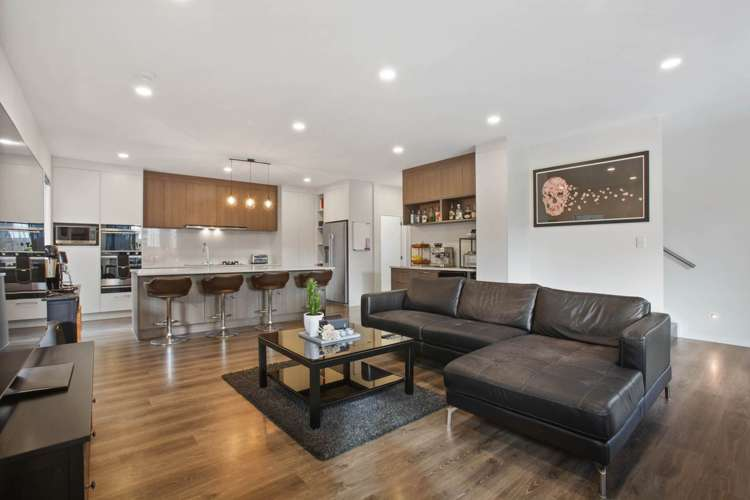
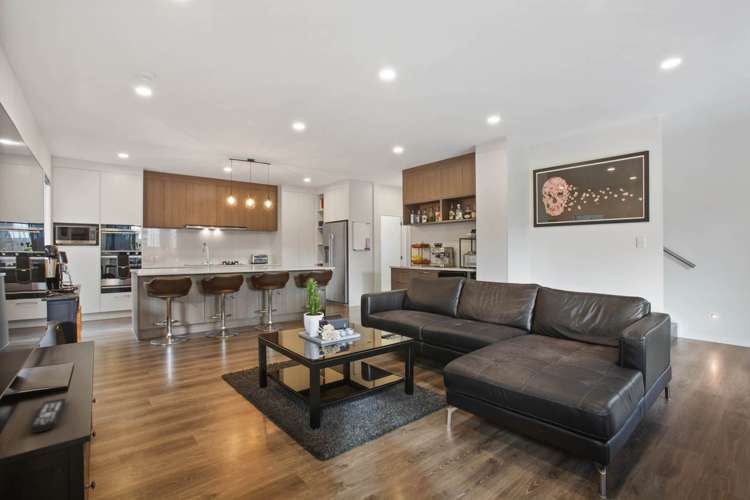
+ remote control (49, 414)
